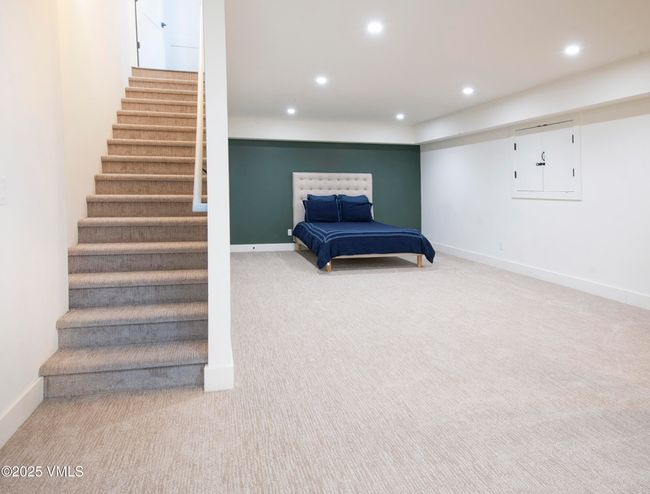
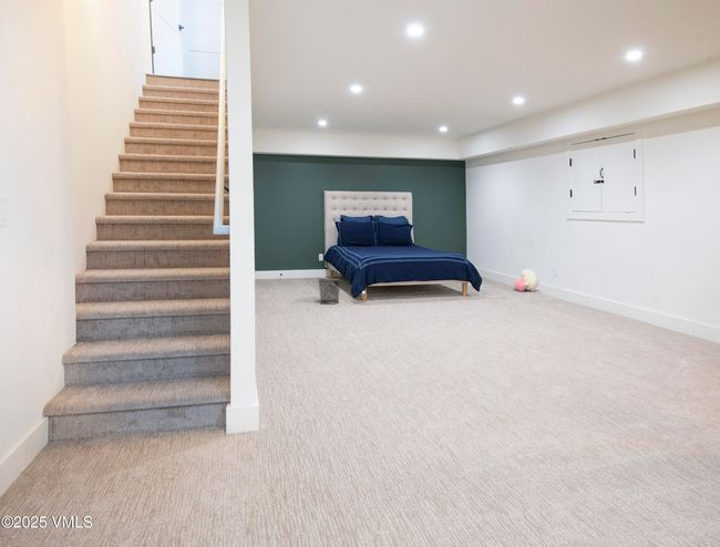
+ waste bin (329, 290)
+ plush toy (526, 279)
